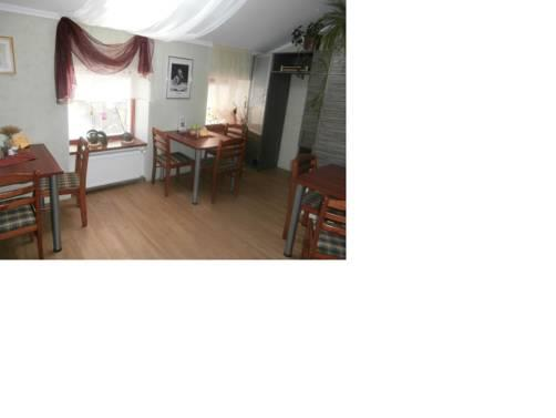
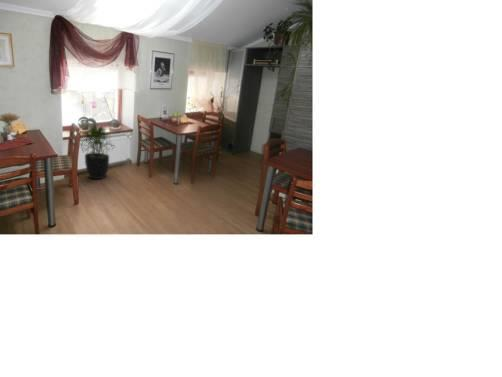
+ potted plant (94, 150)
